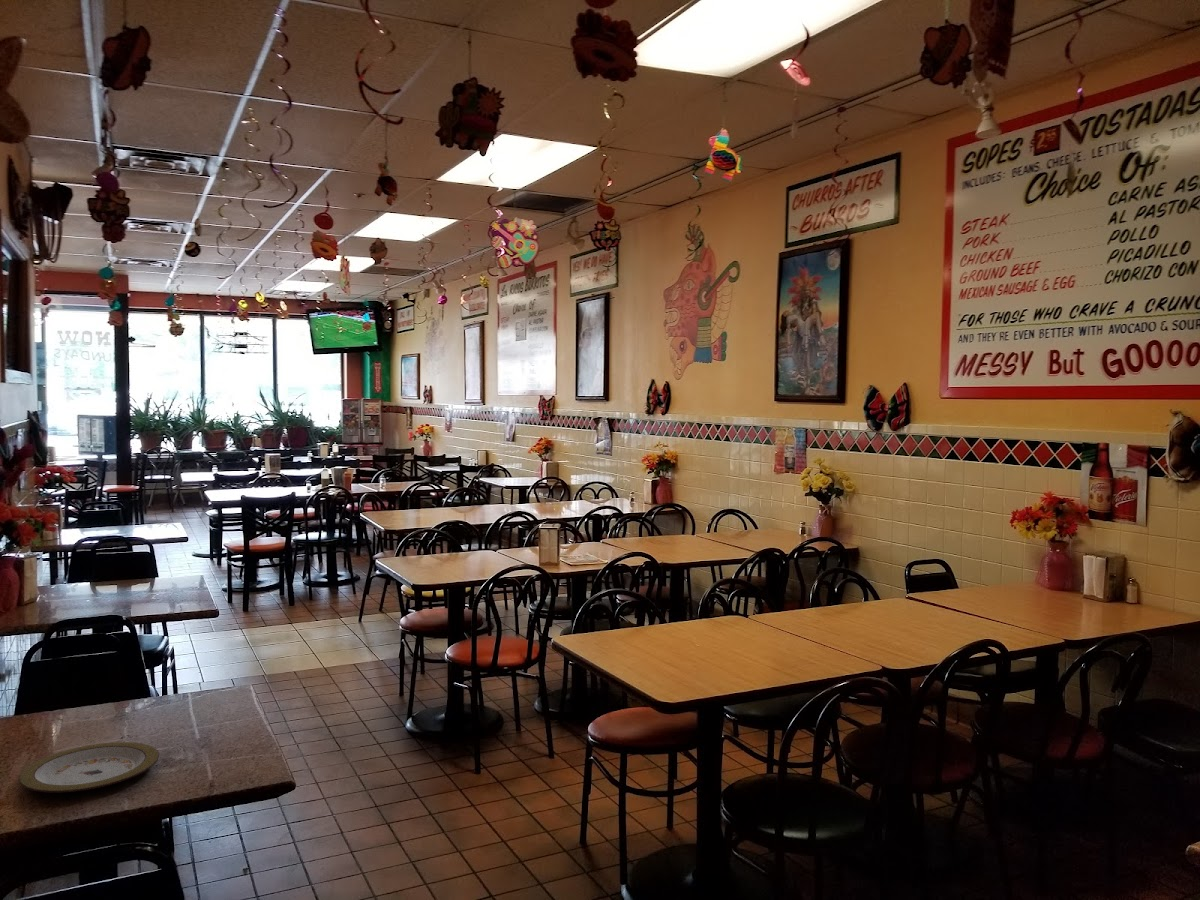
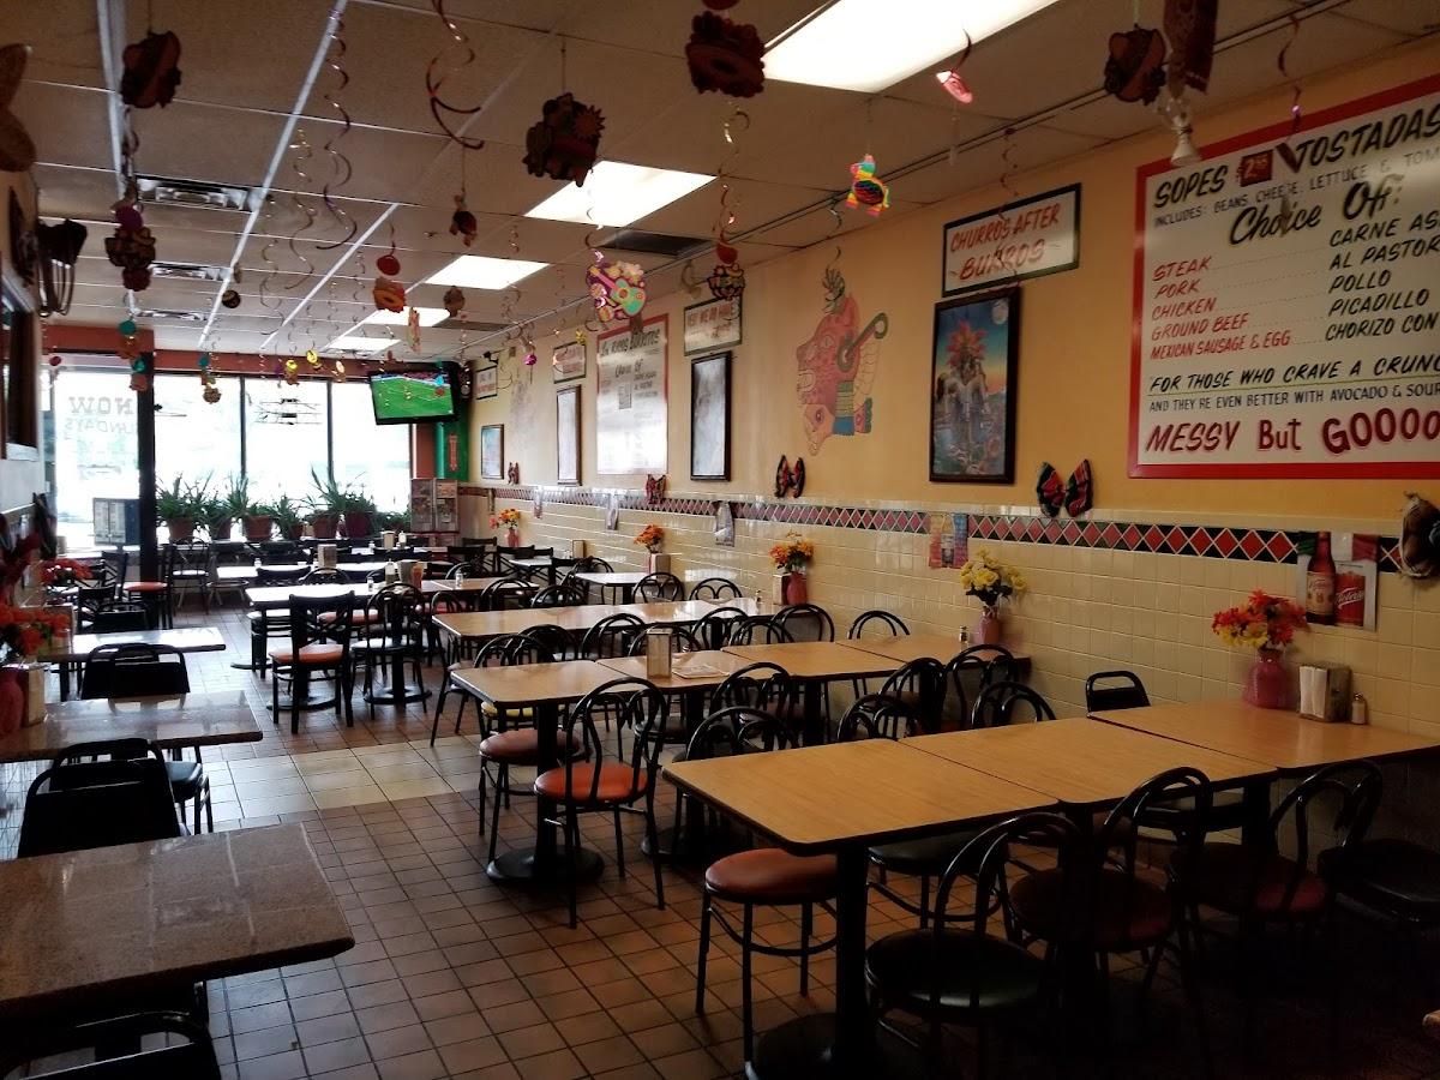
- plate (91, 769)
